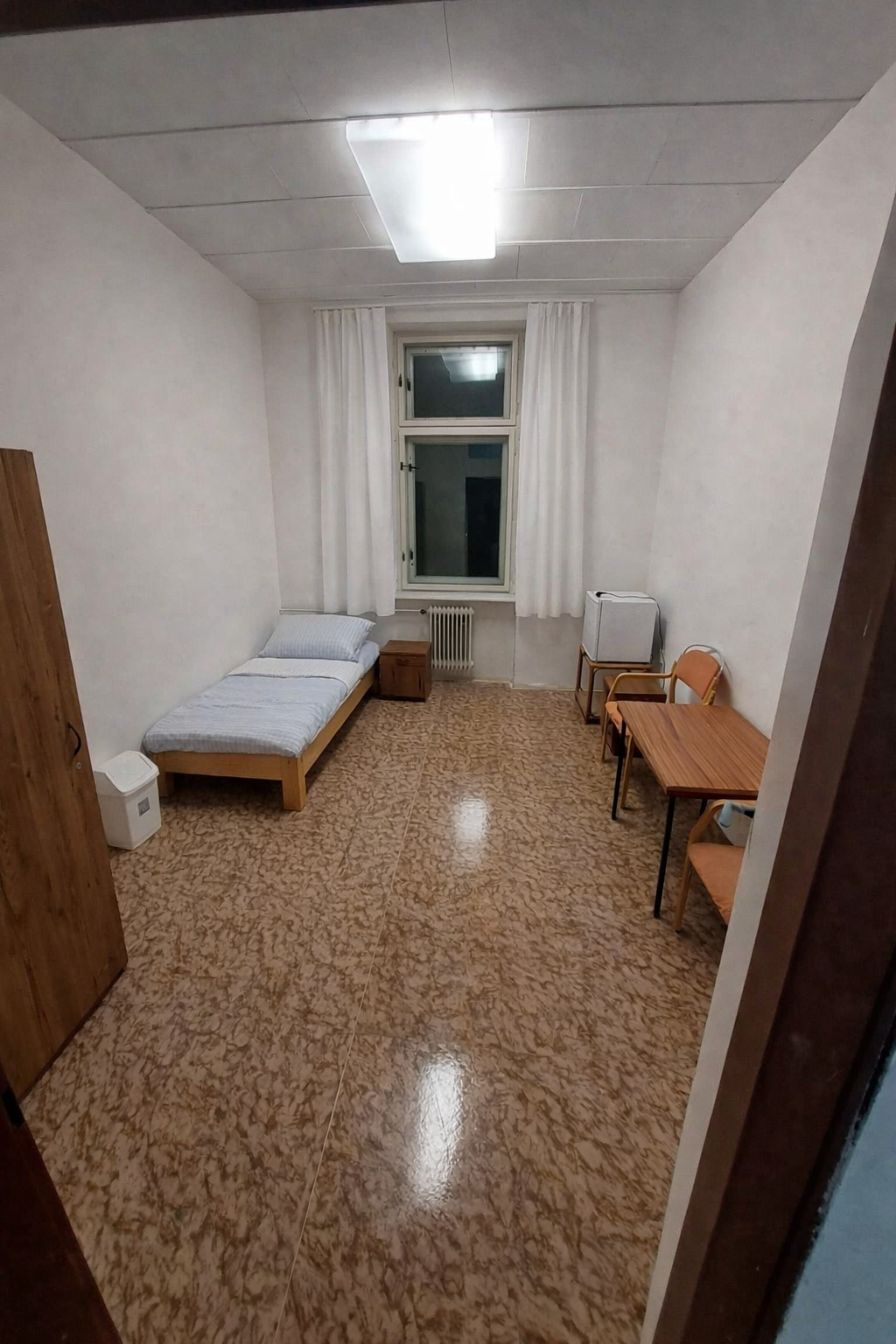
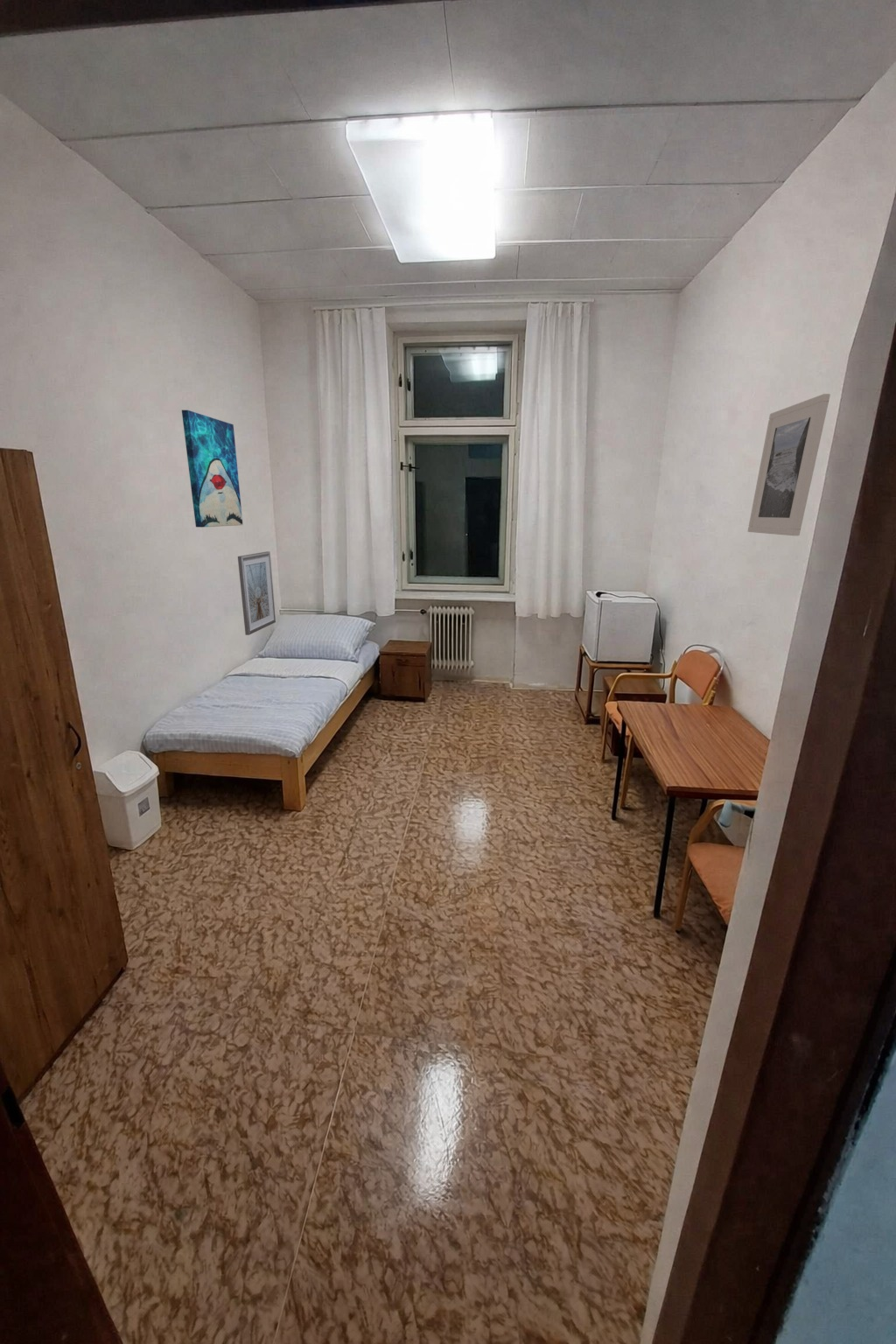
+ wall art (215, 473)
+ picture frame (258, 592)
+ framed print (783, 471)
